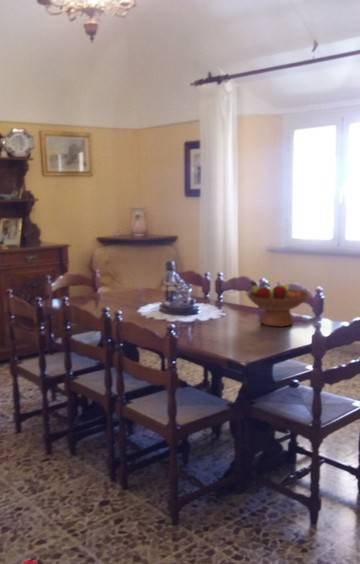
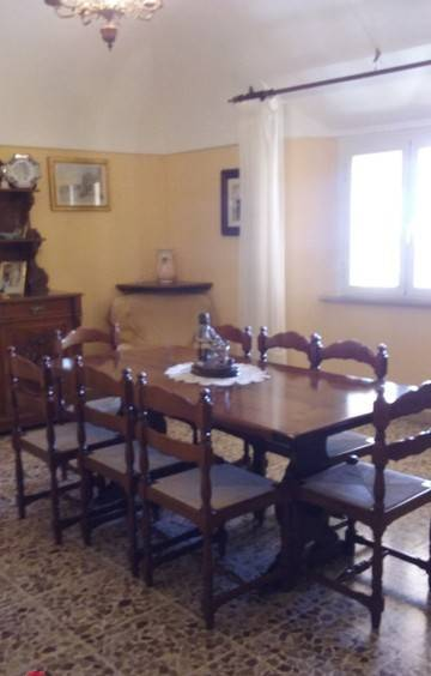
- fruit bowl (277, 302)
